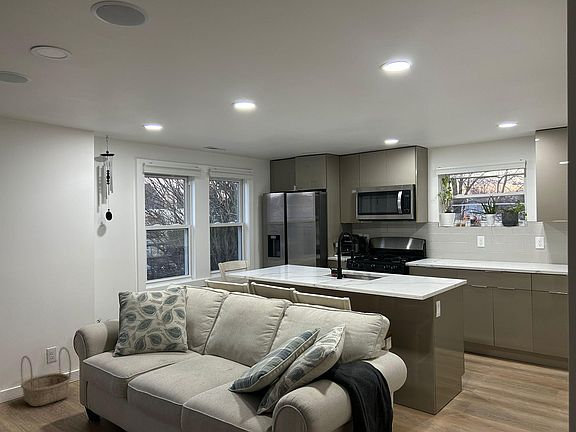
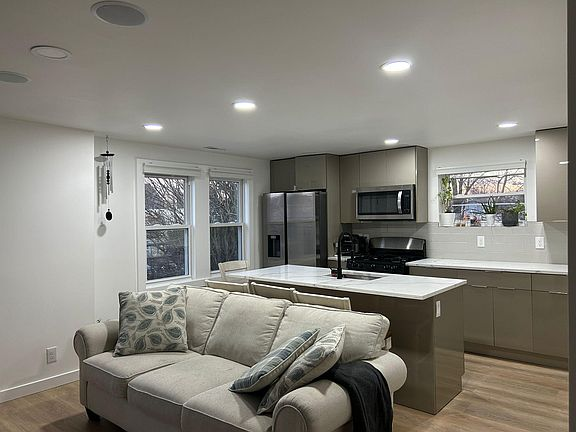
- basket (46, 375)
